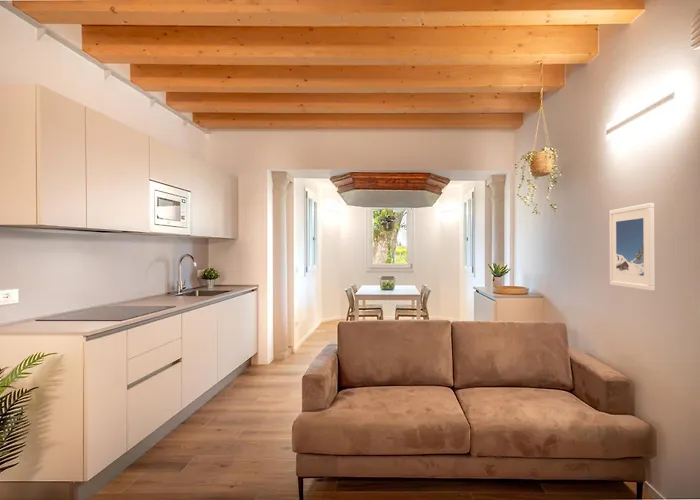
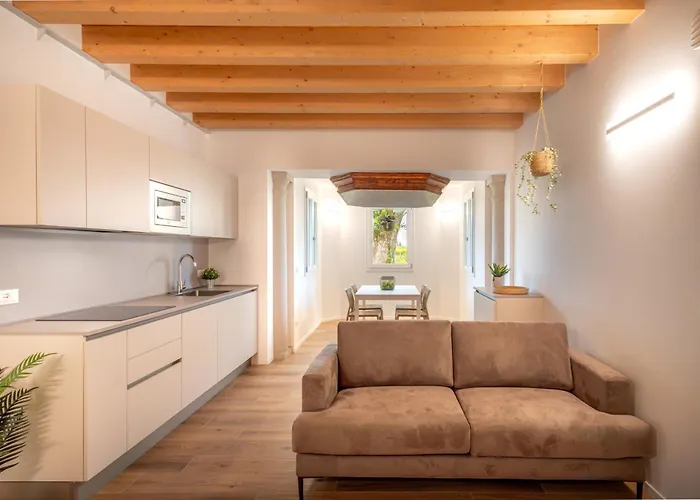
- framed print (630, 247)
